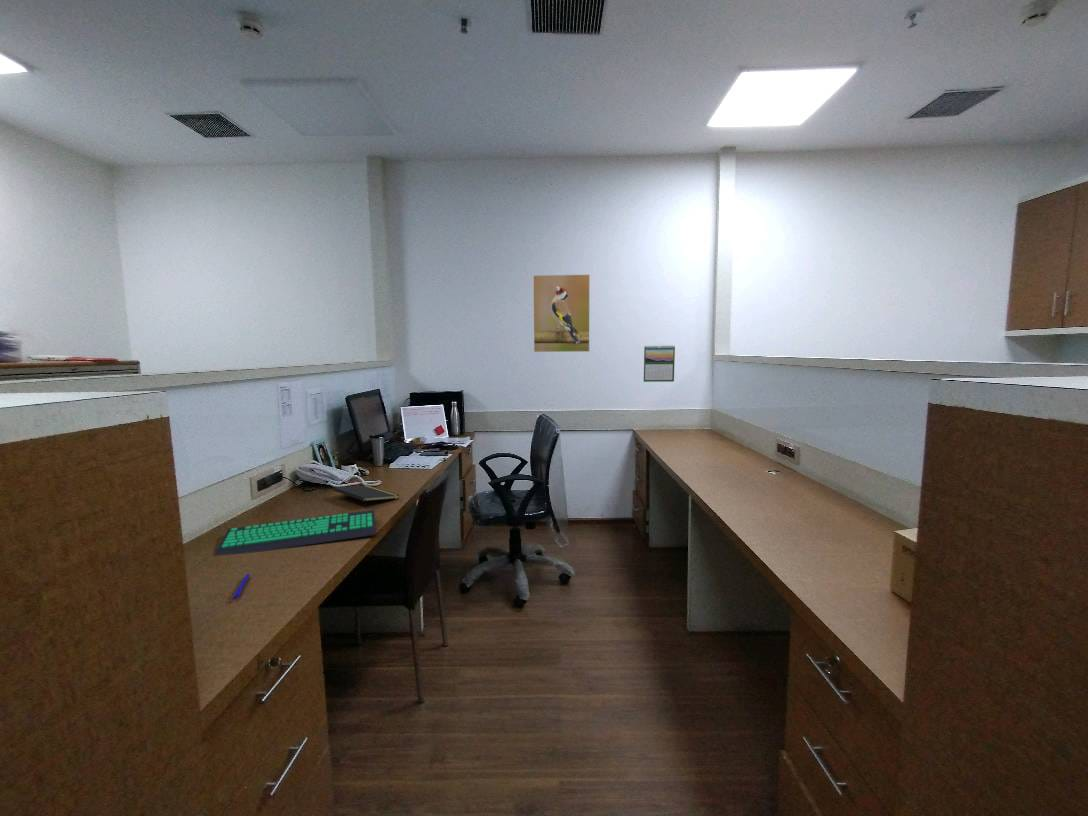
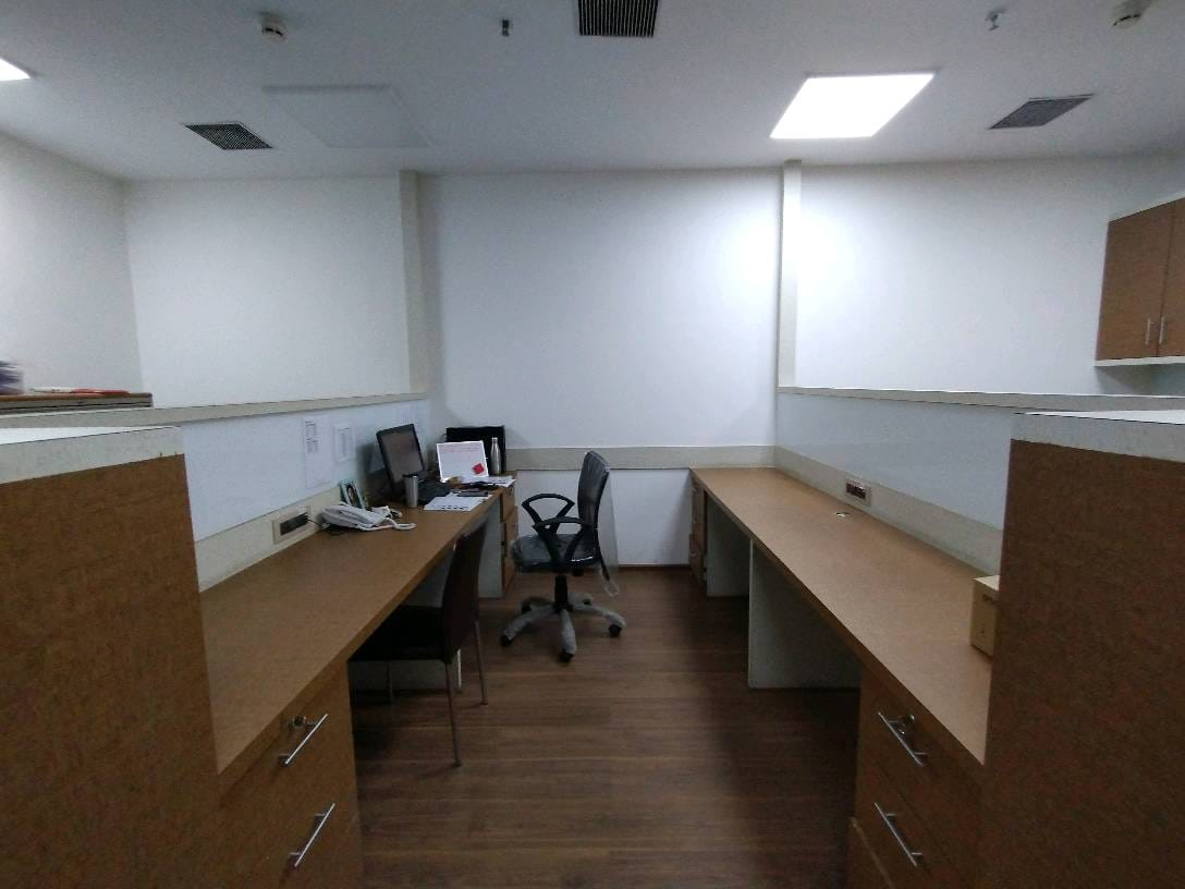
- notepad (366, 492)
- calendar (659, 363)
- pen (242, 584)
- computer keyboard (302, 531)
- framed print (561, 313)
